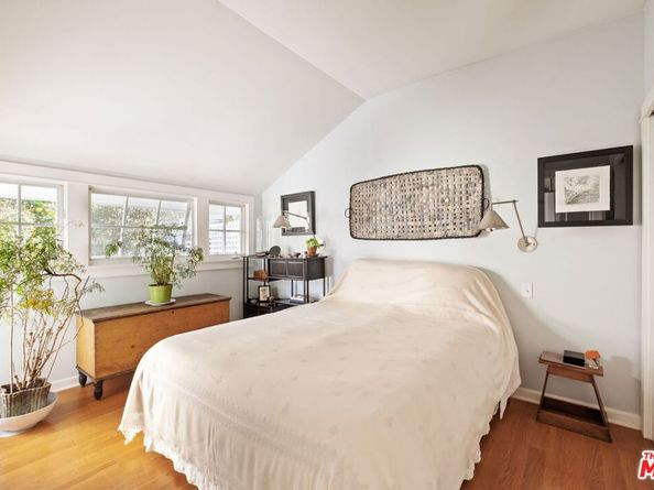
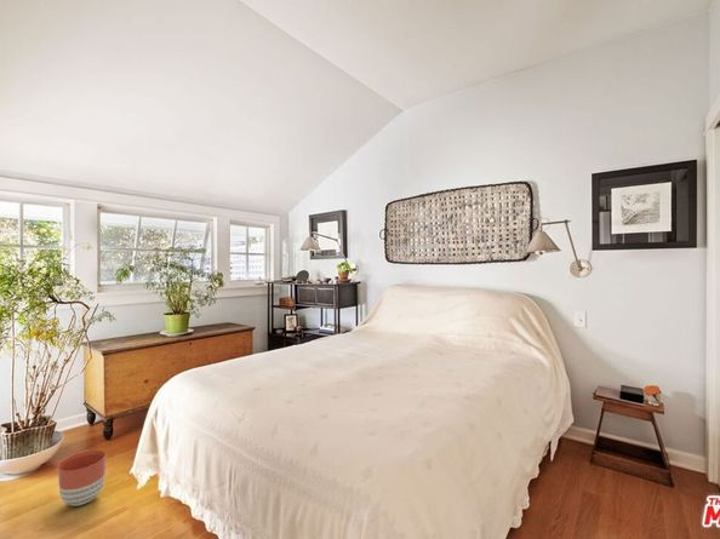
+ planter (82, 480)
